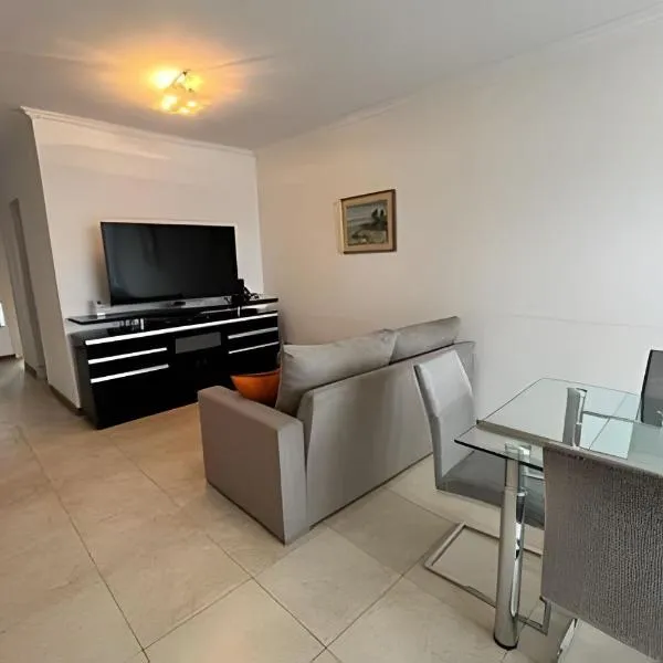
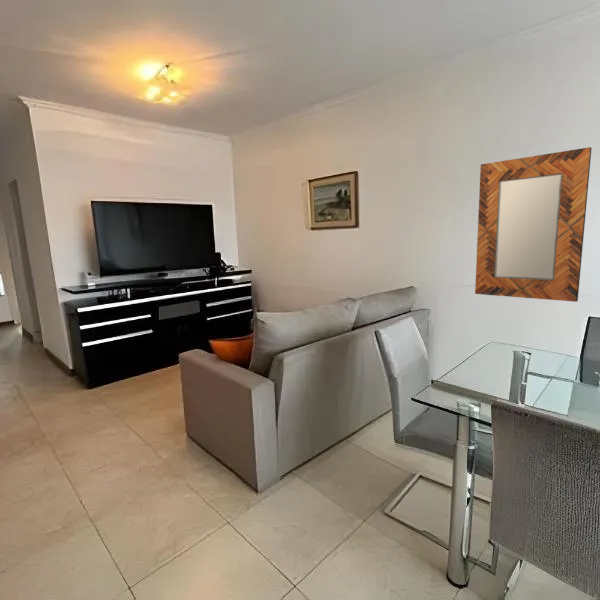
+ home mirror (526, 229)
